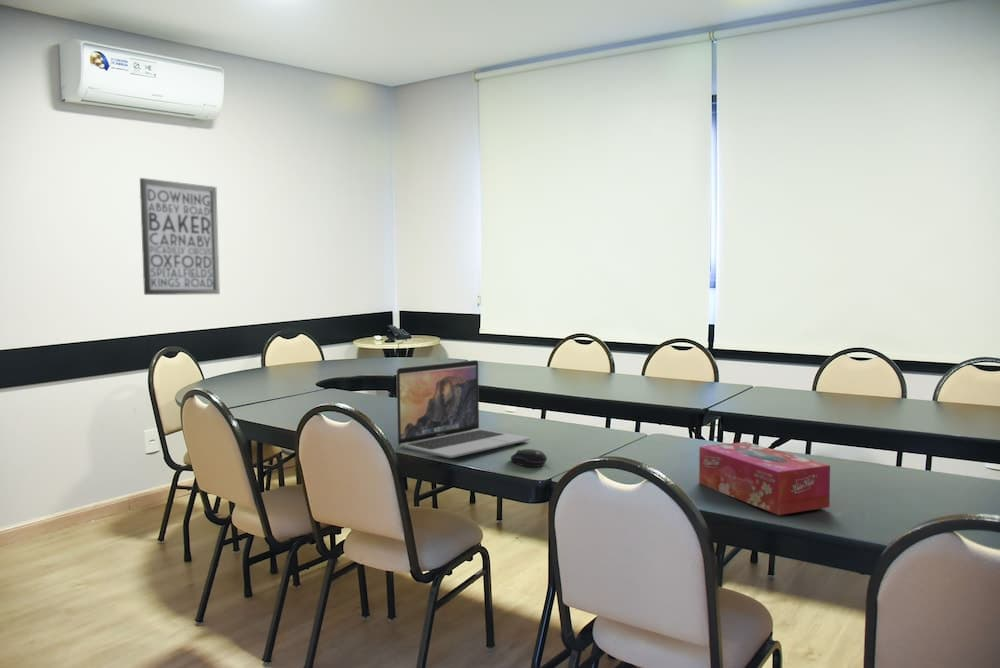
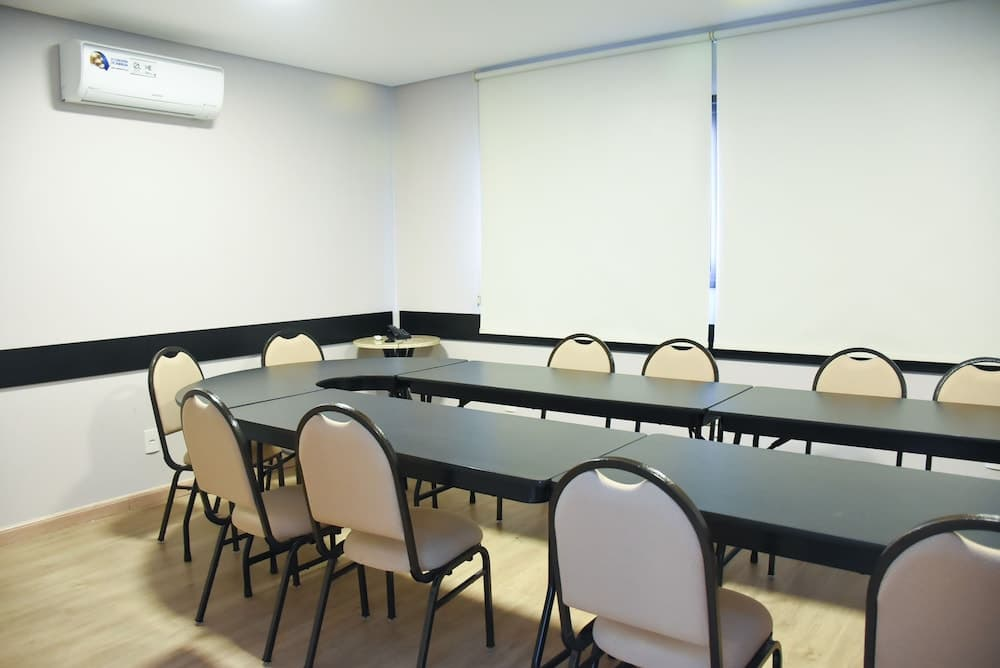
- laptop (465, 405)
- computer mouse (528, 456)
- tissue box (760, 475)
- wall art (181, 238)
